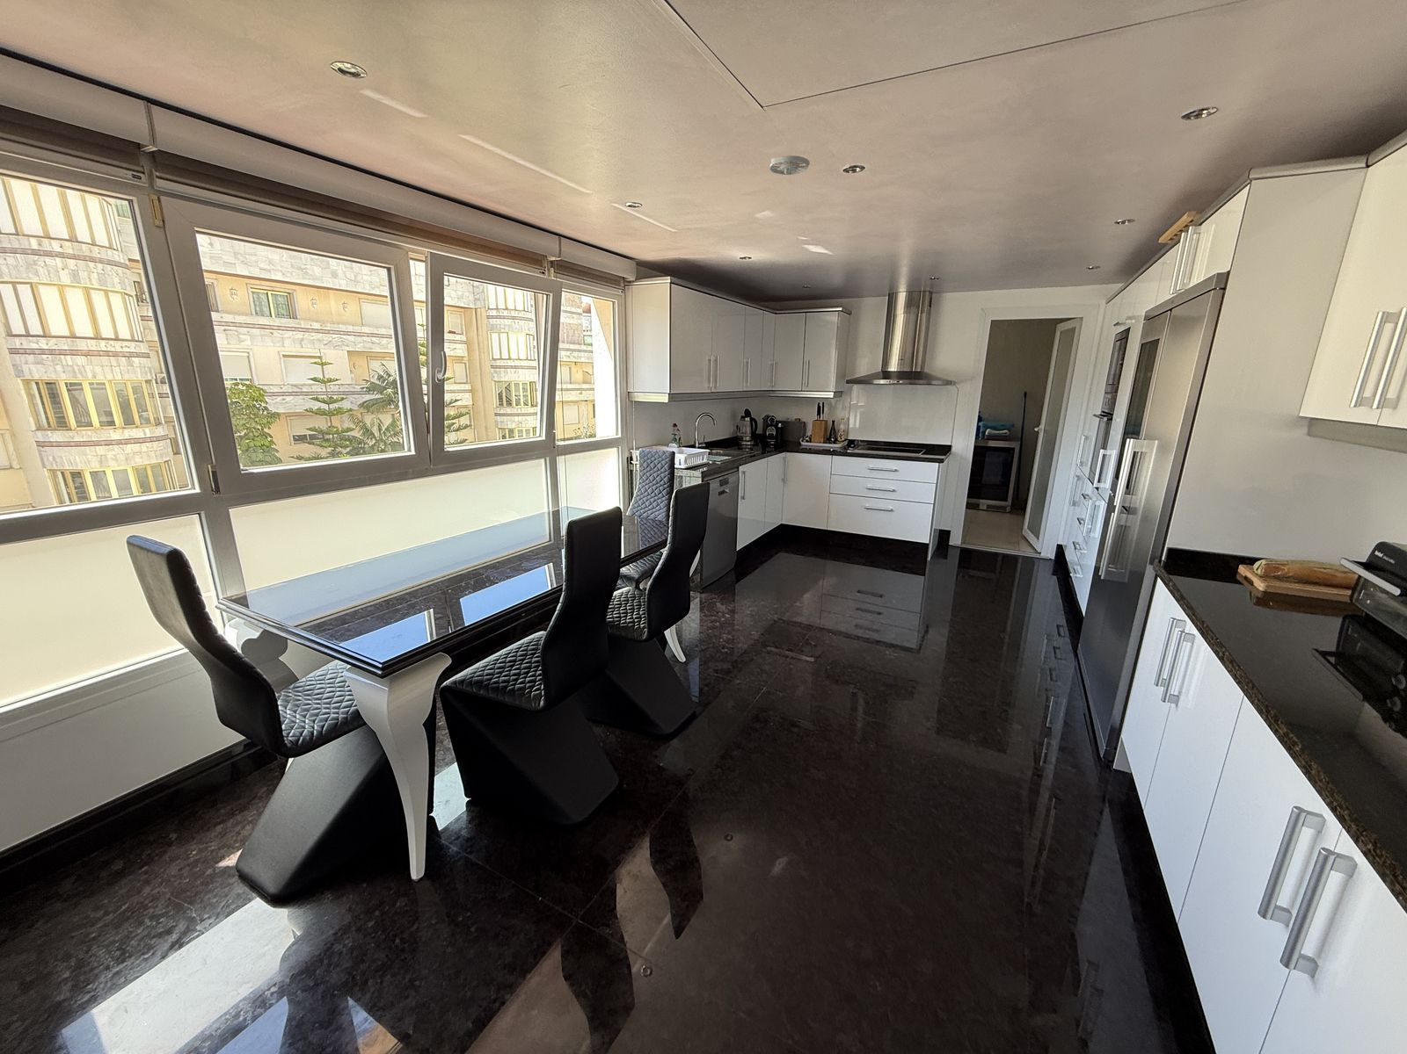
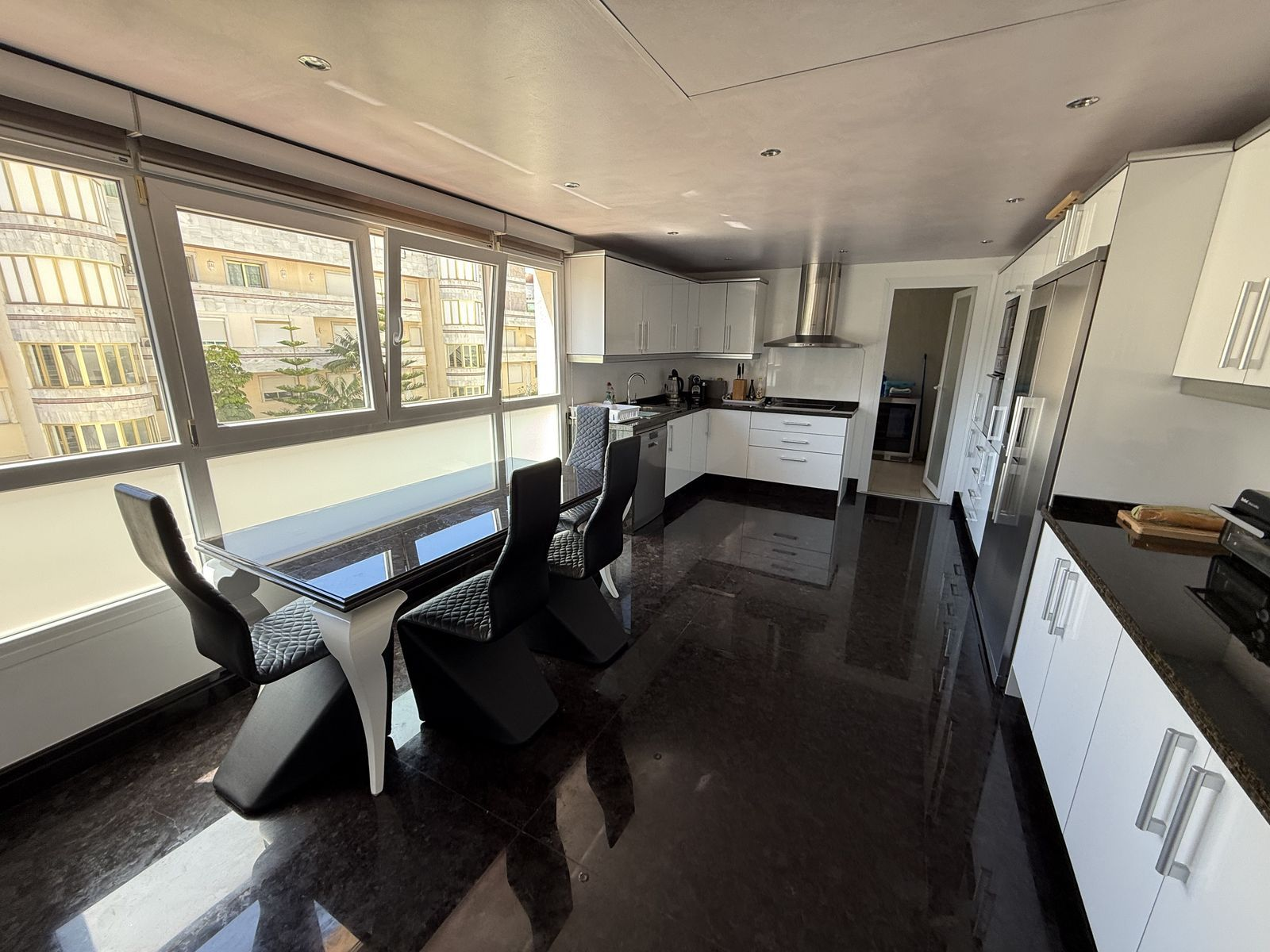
- smoke detector (789, 167)
